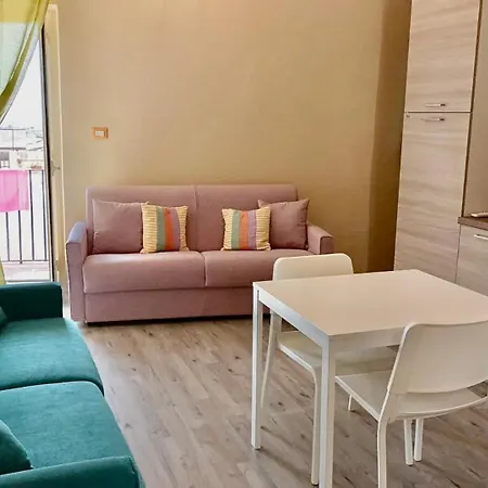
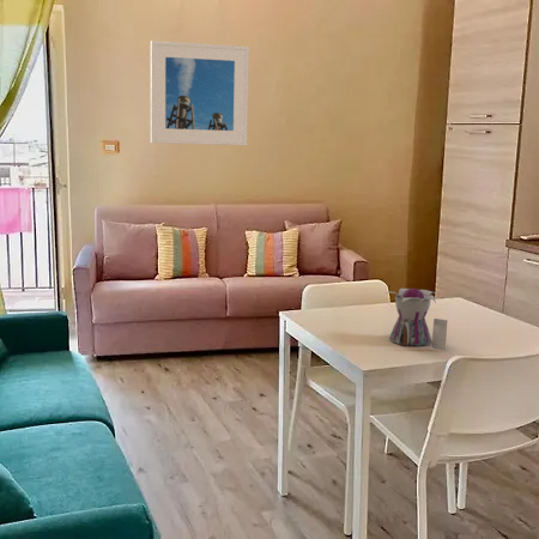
+ teapot (416, 315)
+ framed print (200, 95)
